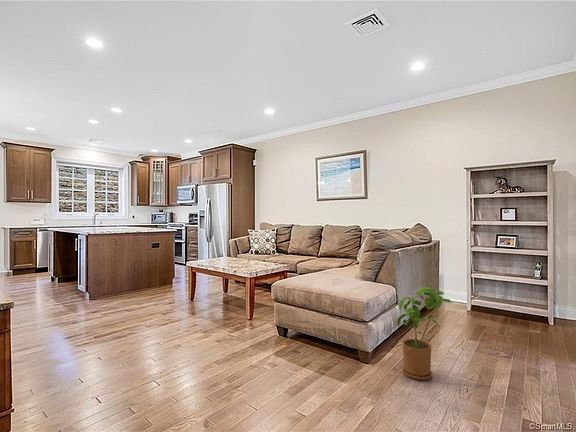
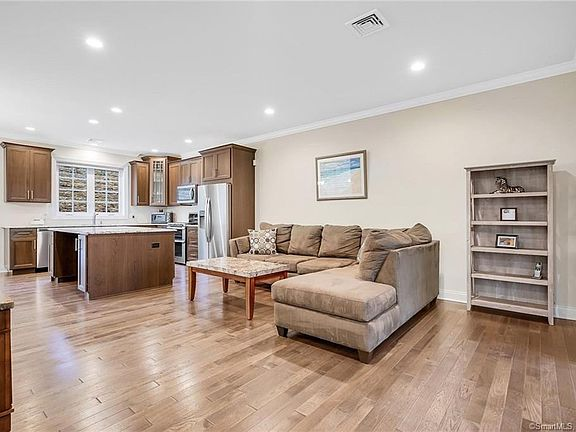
- house plant (417, 332)
